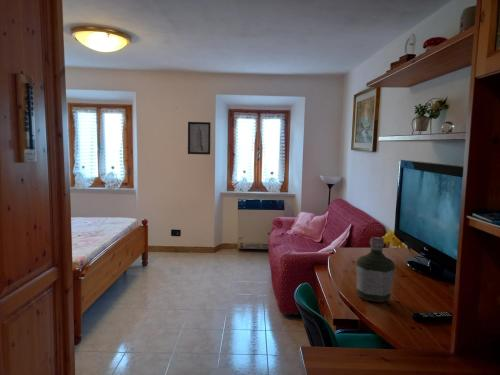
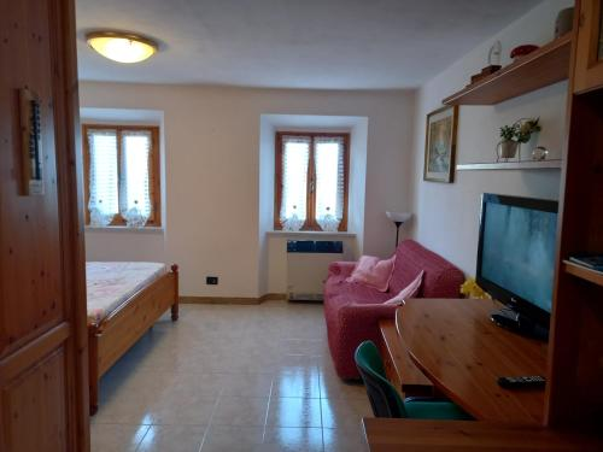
- wall art (199, 138)
- bottle (375, 268)
